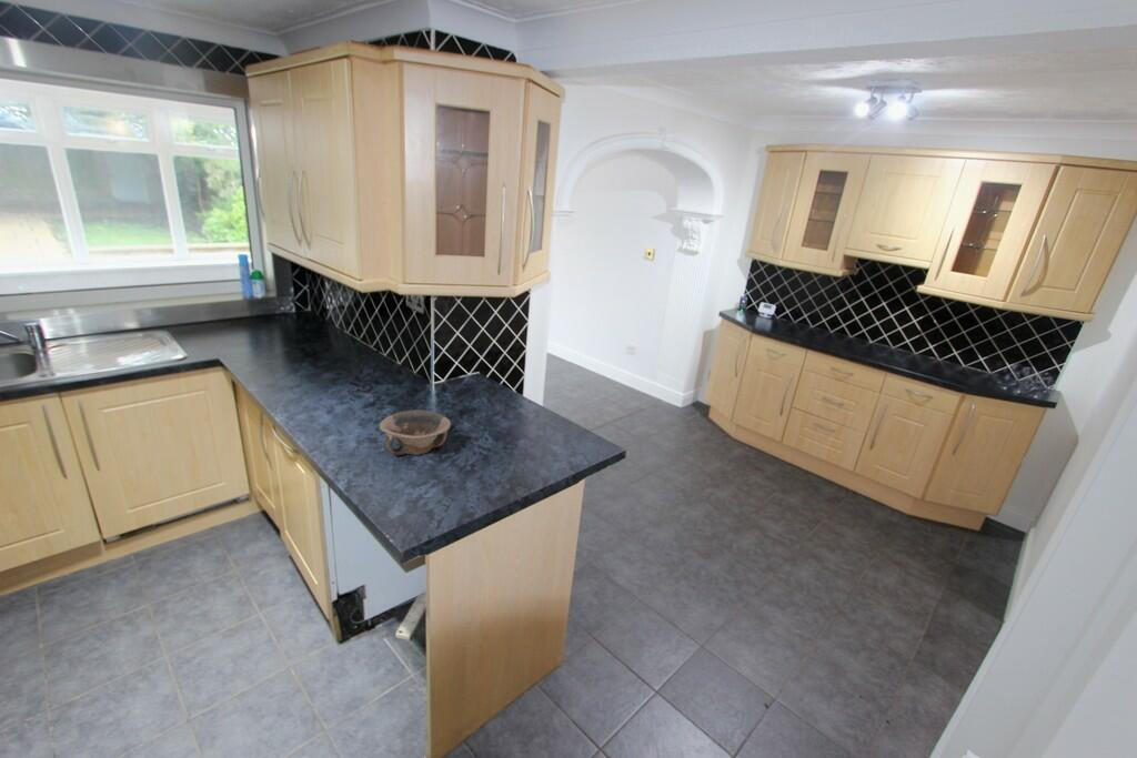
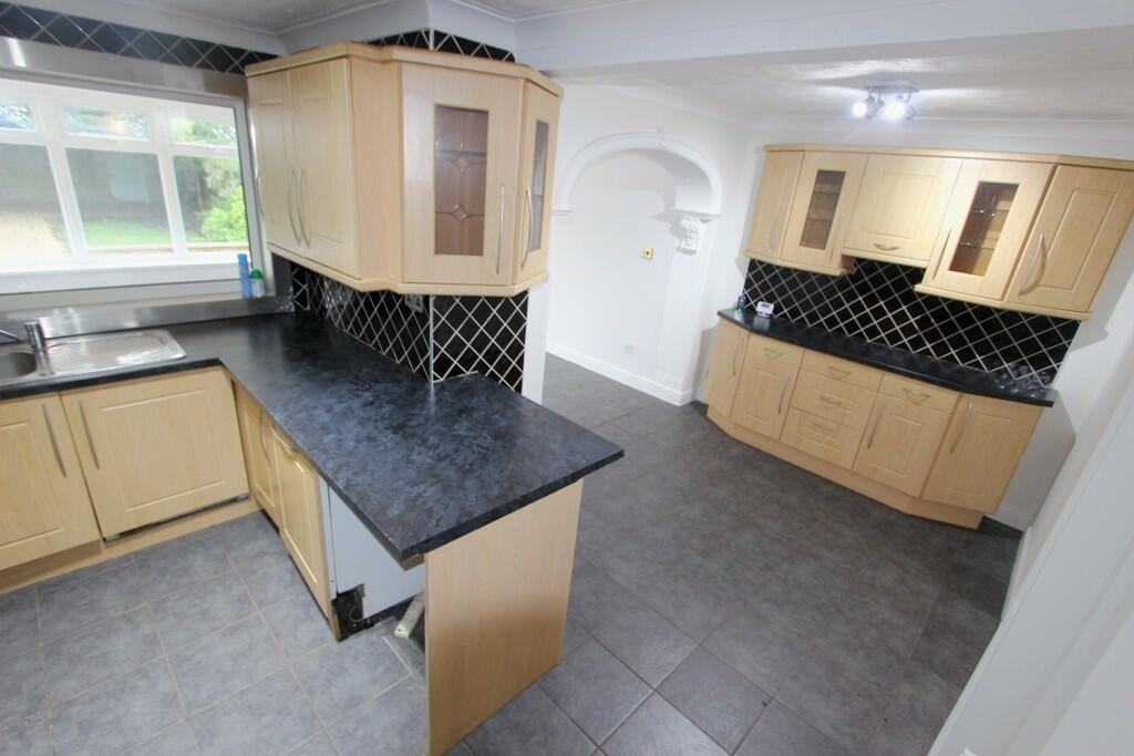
- bowl (415, 435)
